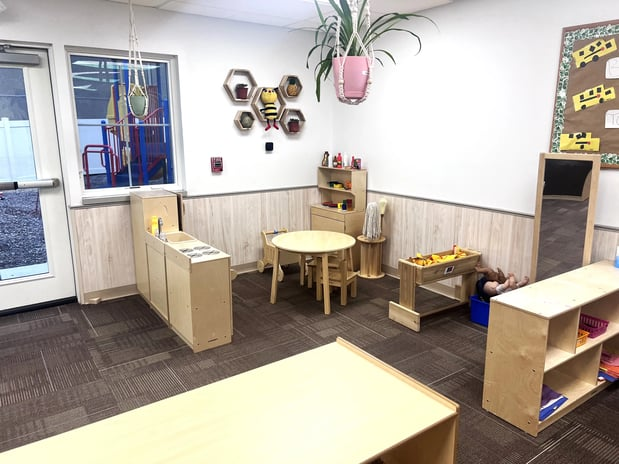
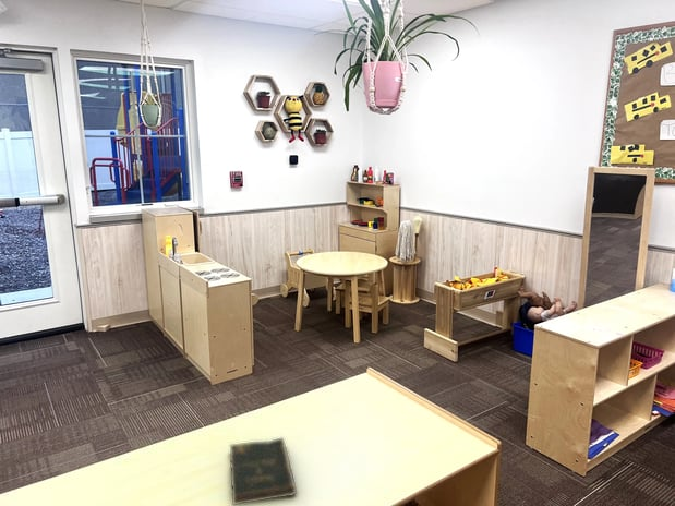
+ bible (261, 468)
